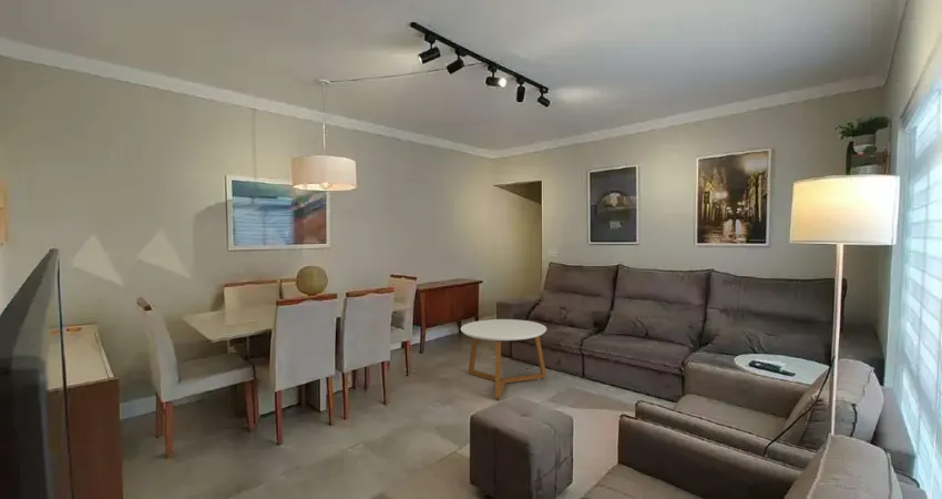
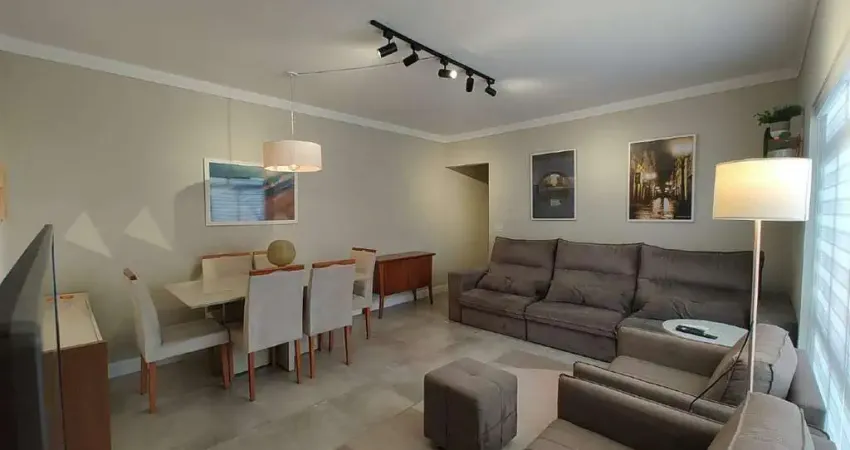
- coffee table (500, 355)
